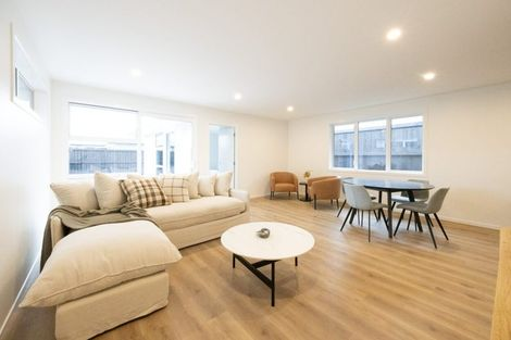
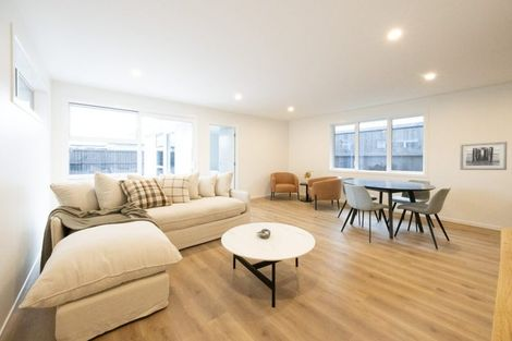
+ wall art (481, 156)
